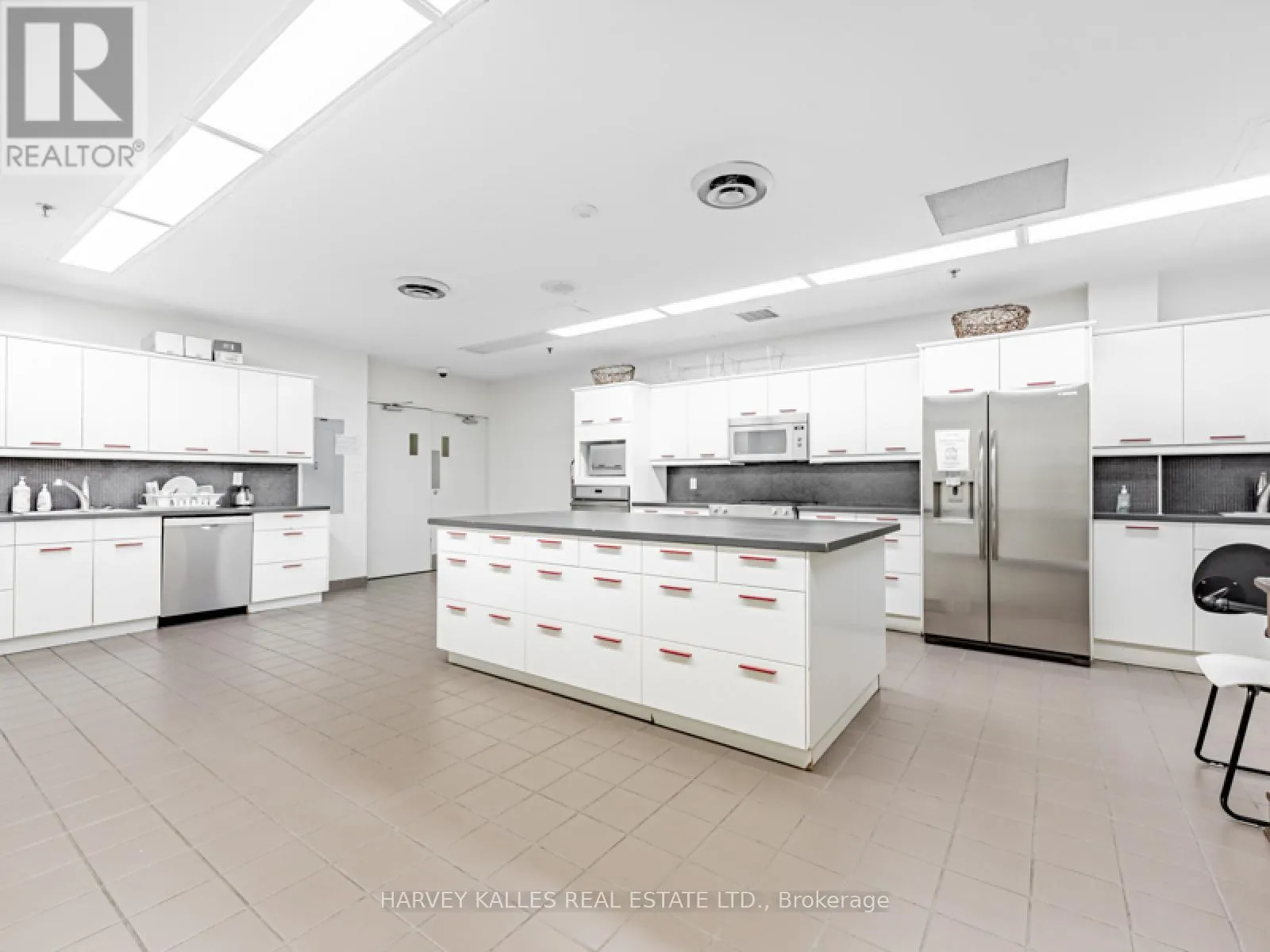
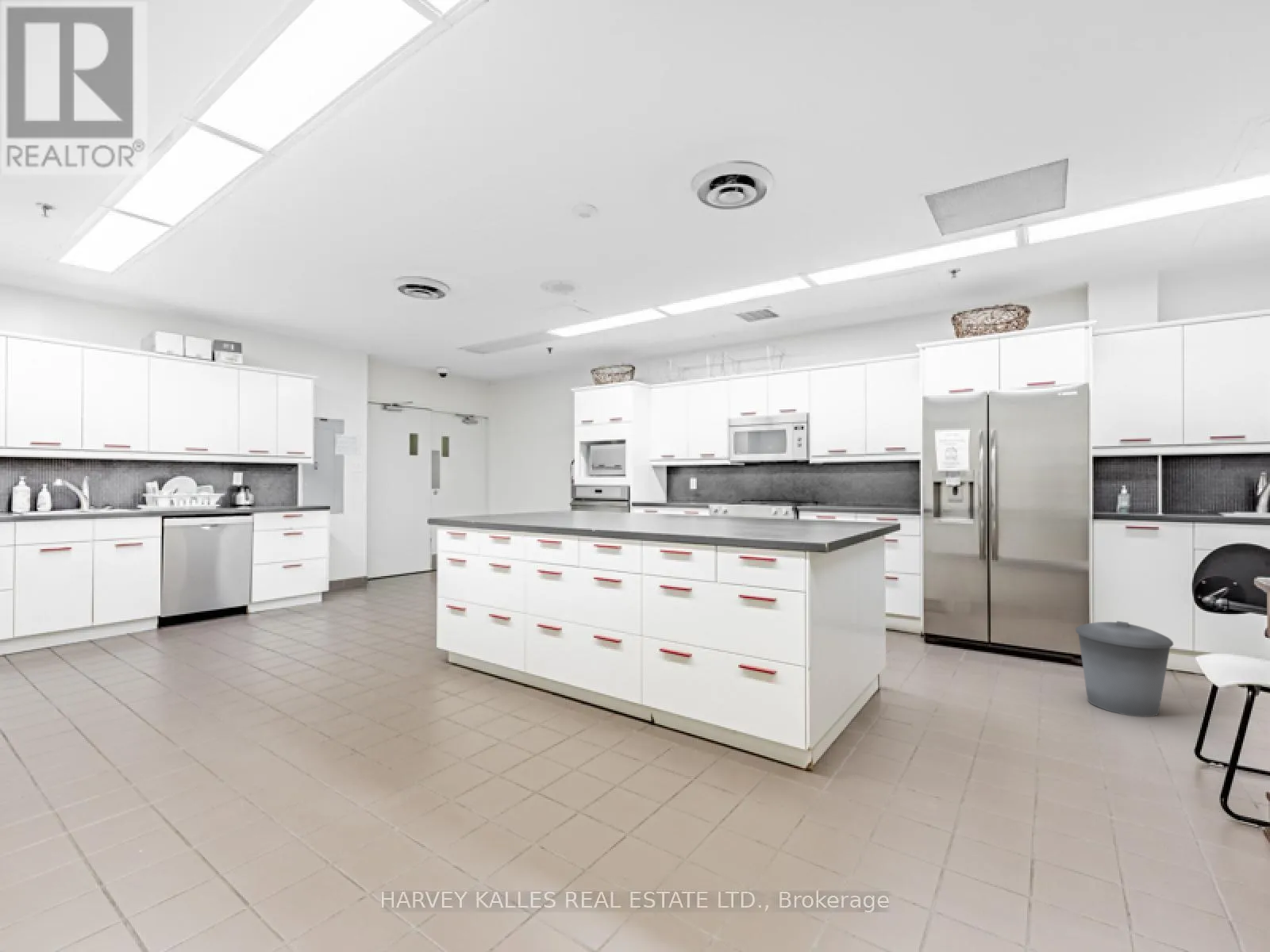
+ trash can (1122, 663)
